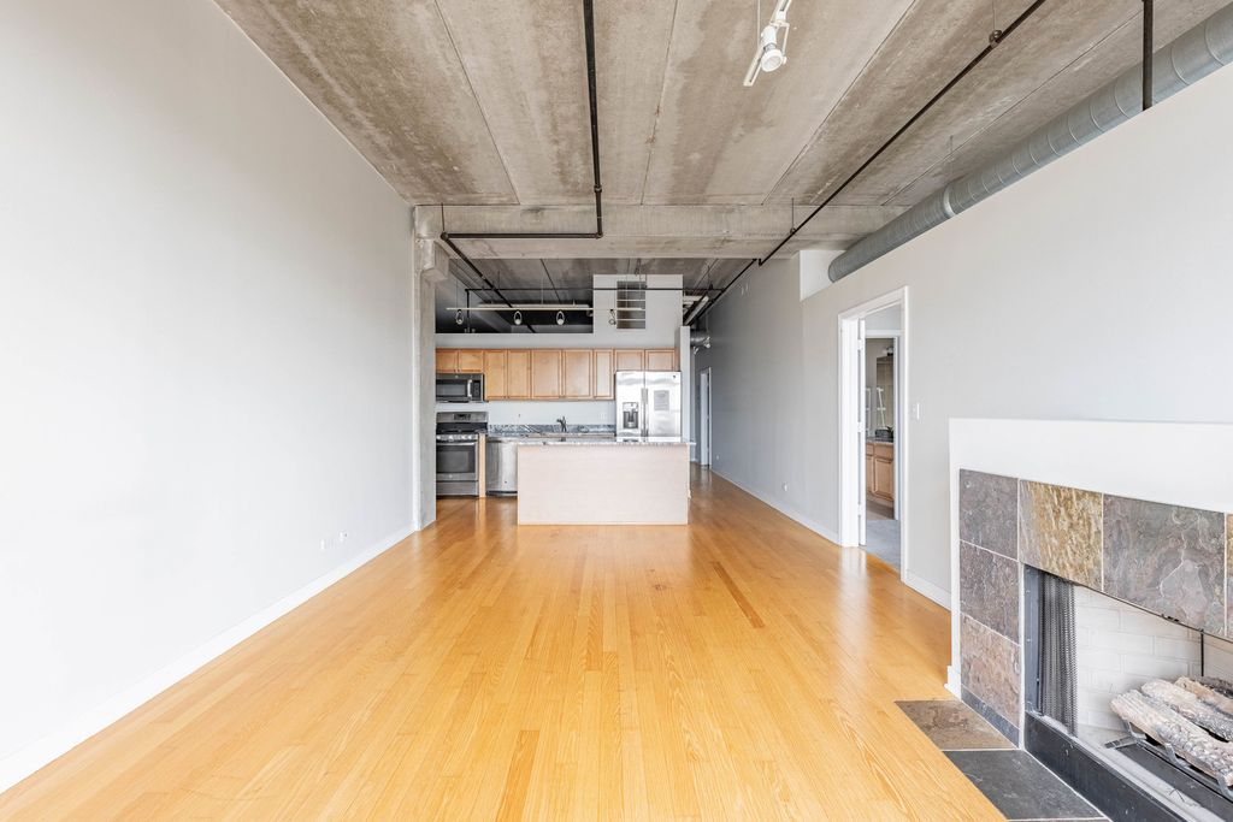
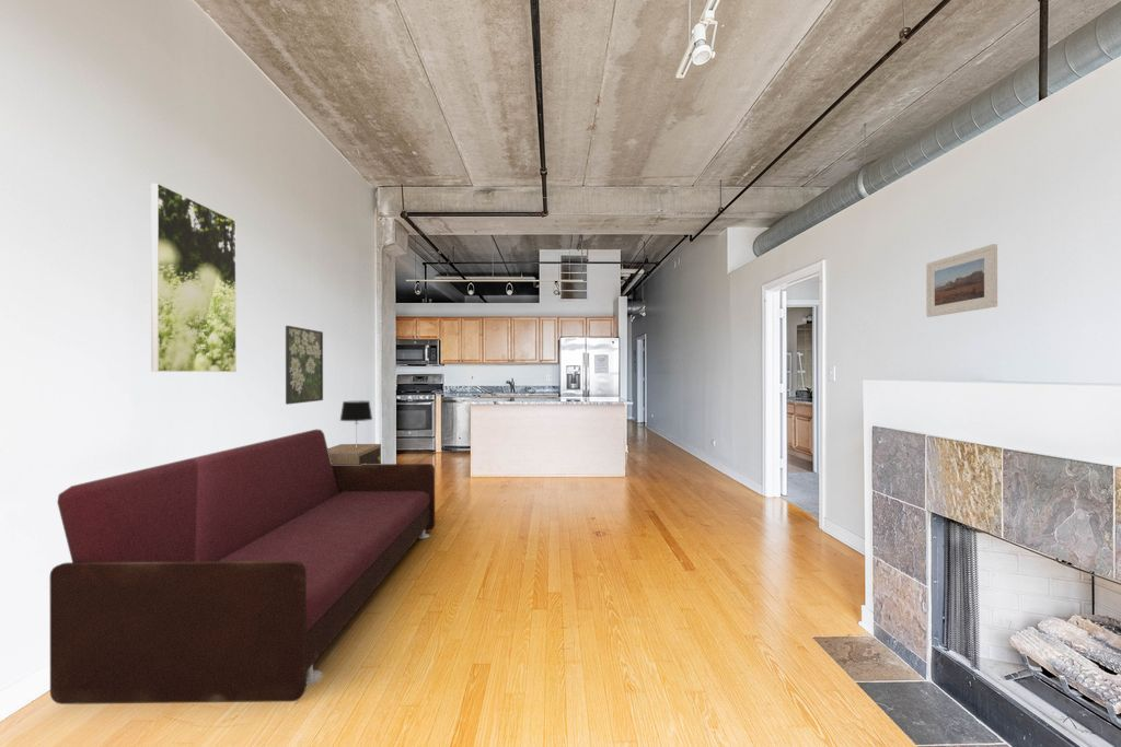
+ side table (350, 464)
+ sofa (309, 516)
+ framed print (958, 283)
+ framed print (198, 288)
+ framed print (305, 365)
+ table lamp (356, 423)
